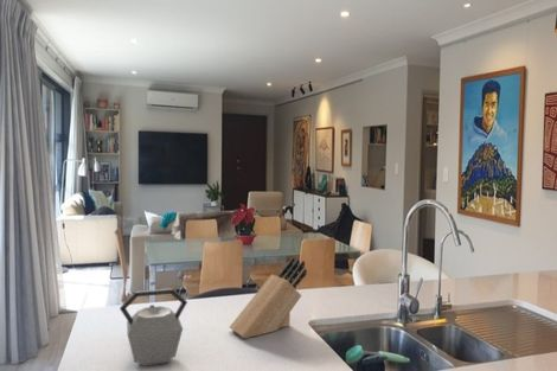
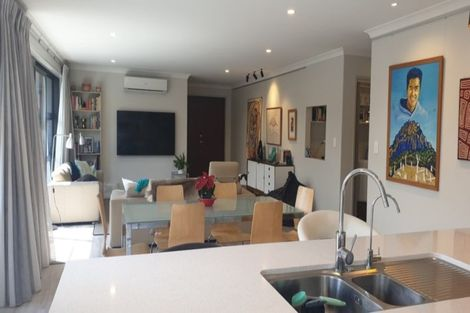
- kettle (152, 315)
- knife block (270, 294)
